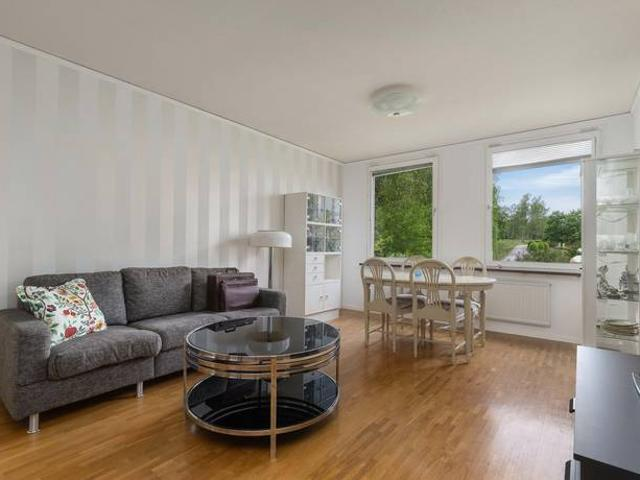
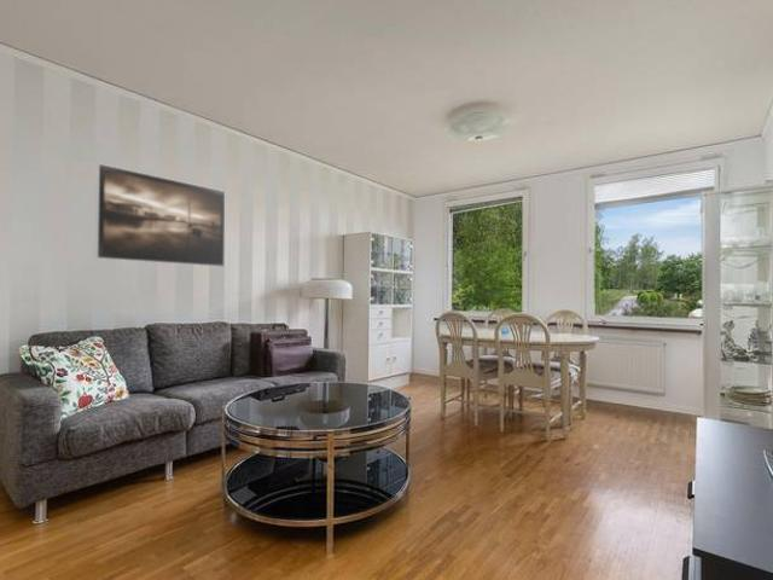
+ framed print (167, 220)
